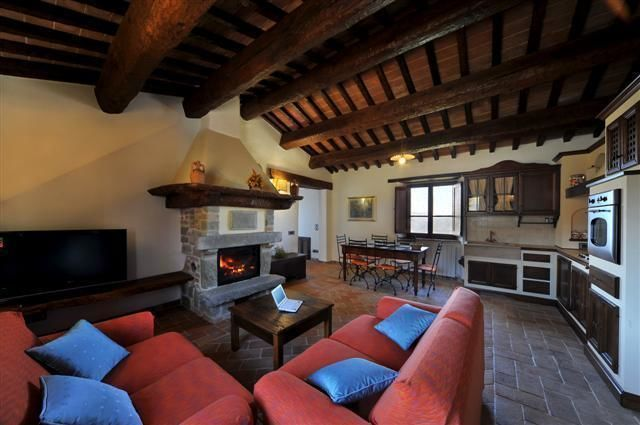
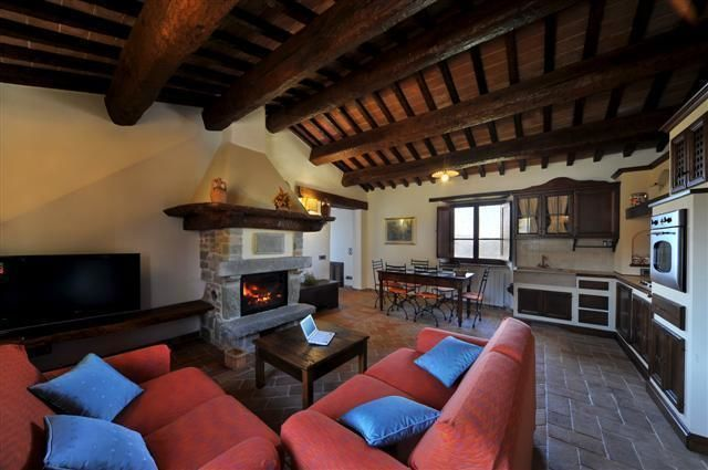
+ basket (235, 349)
